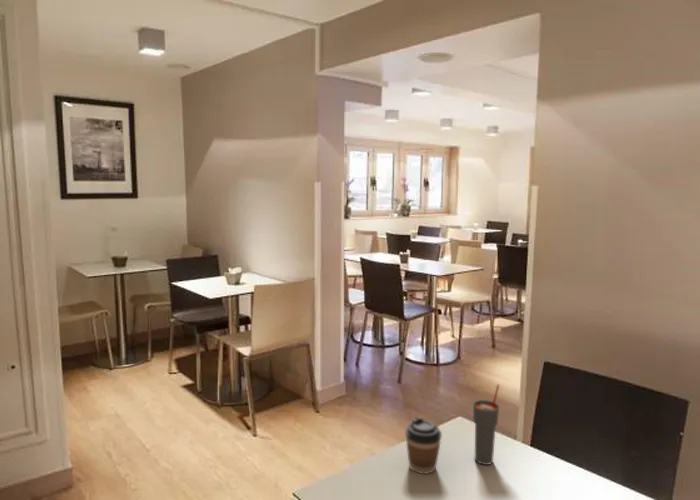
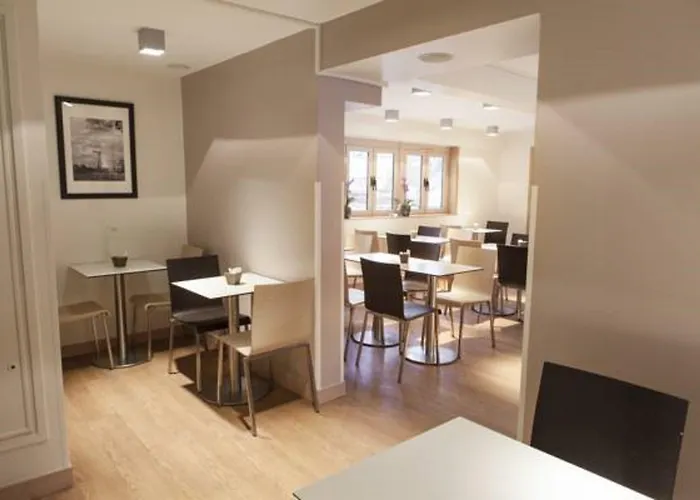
- coffee cup (423, 444)
- cup (486, 423)
